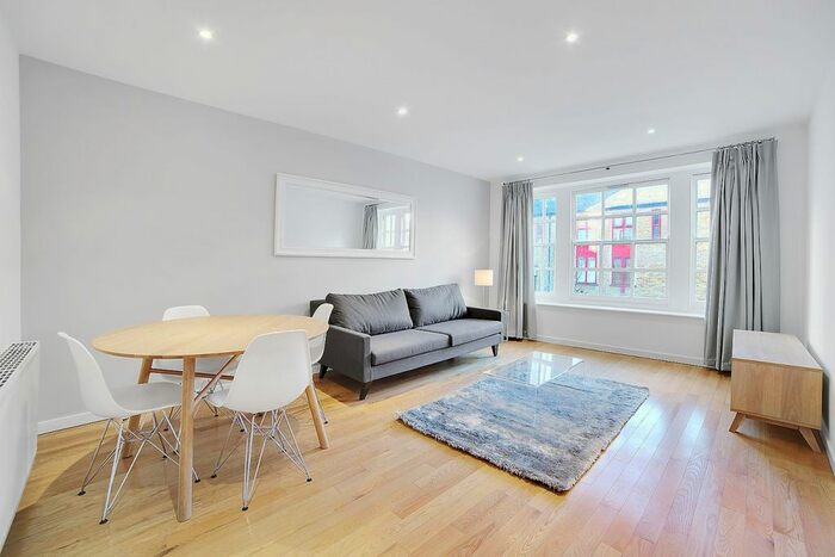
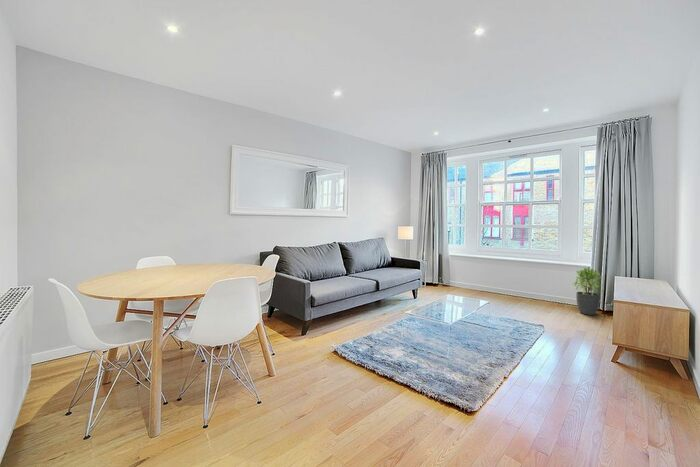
+ potted plant (586, 289)
